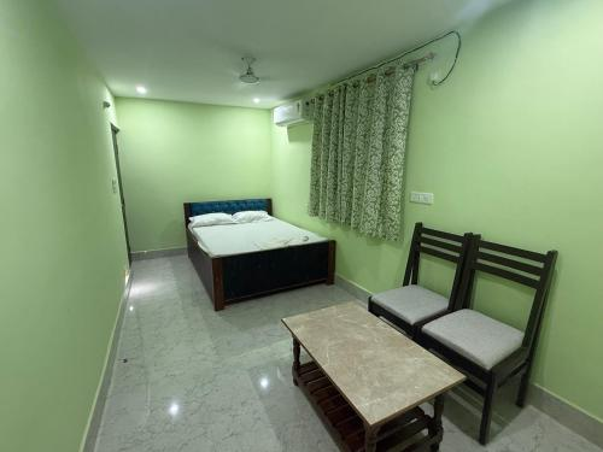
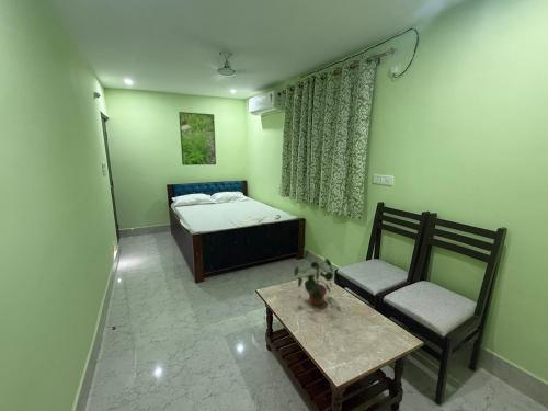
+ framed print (197, 139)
+ potted plant (313, 277)
